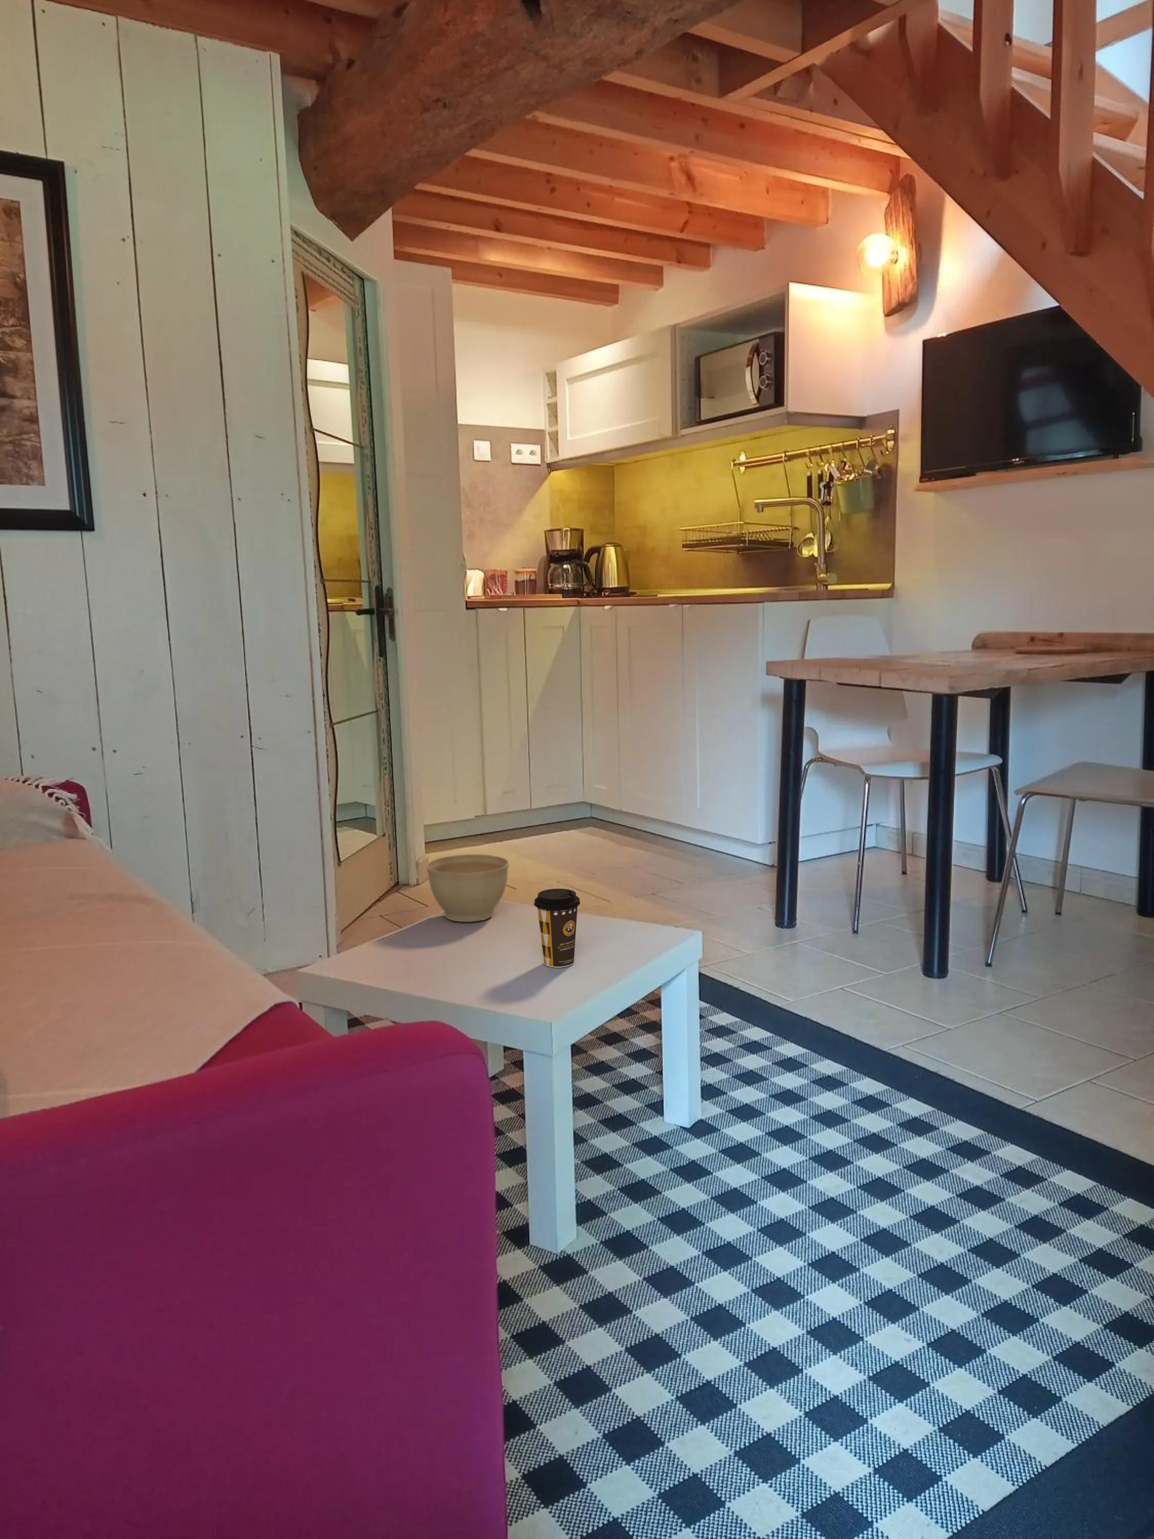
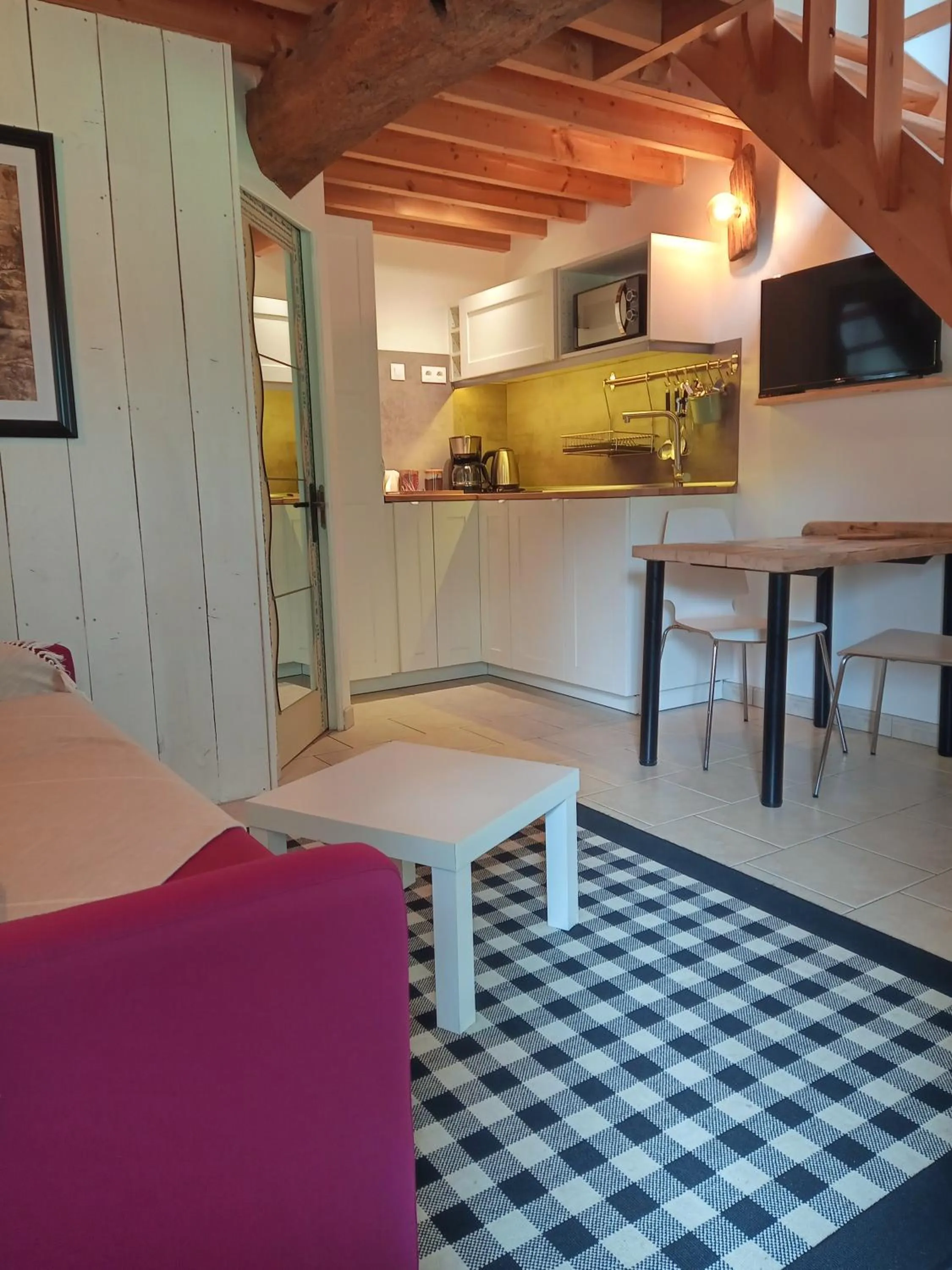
- planter bowl (469, 889)
- coffee cup (558, 928)
